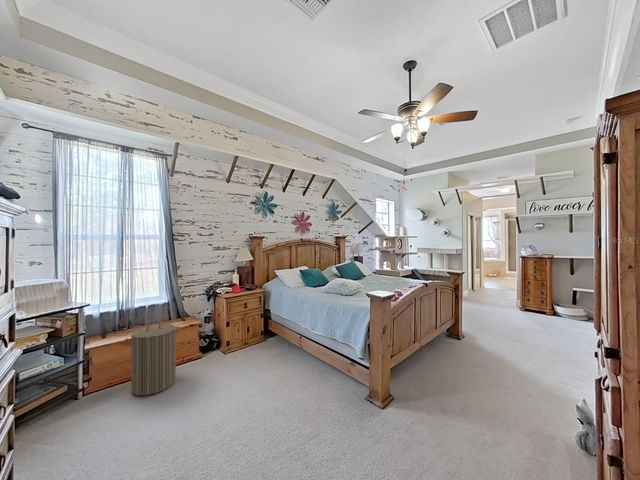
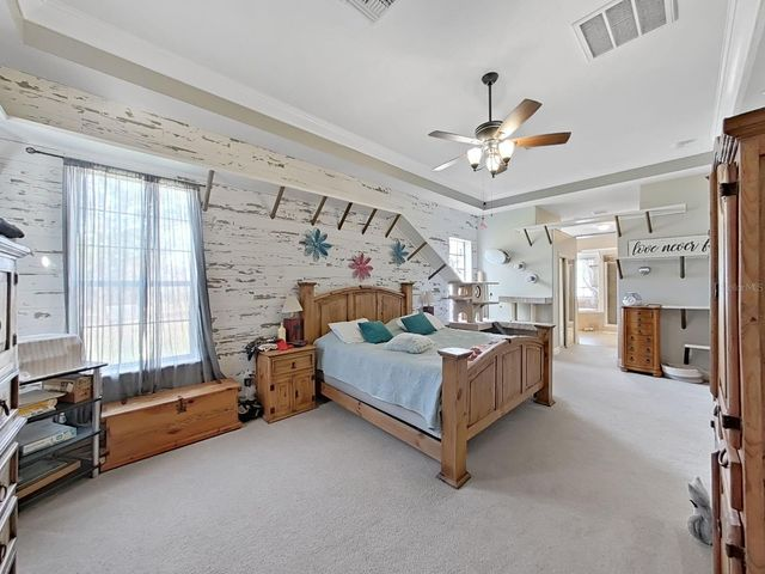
- laundry hamper (154, 353)
